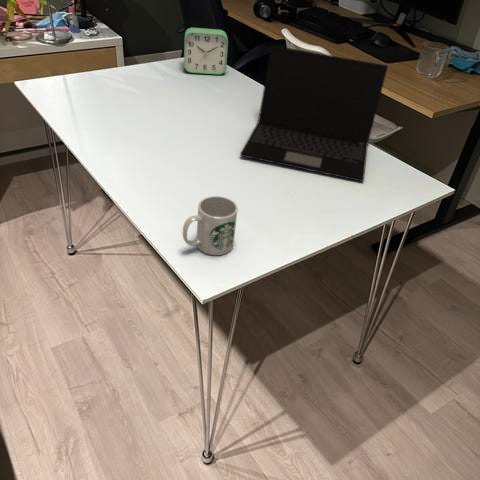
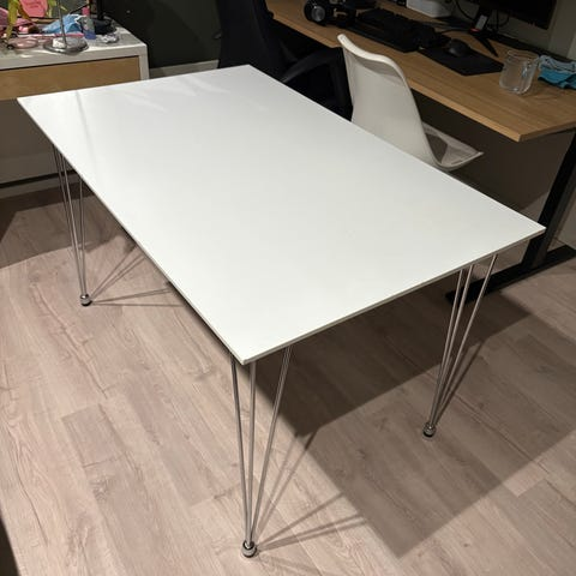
- alarm clock (205, 51)
- mug (208, 227)
- laptop (315, 110)
